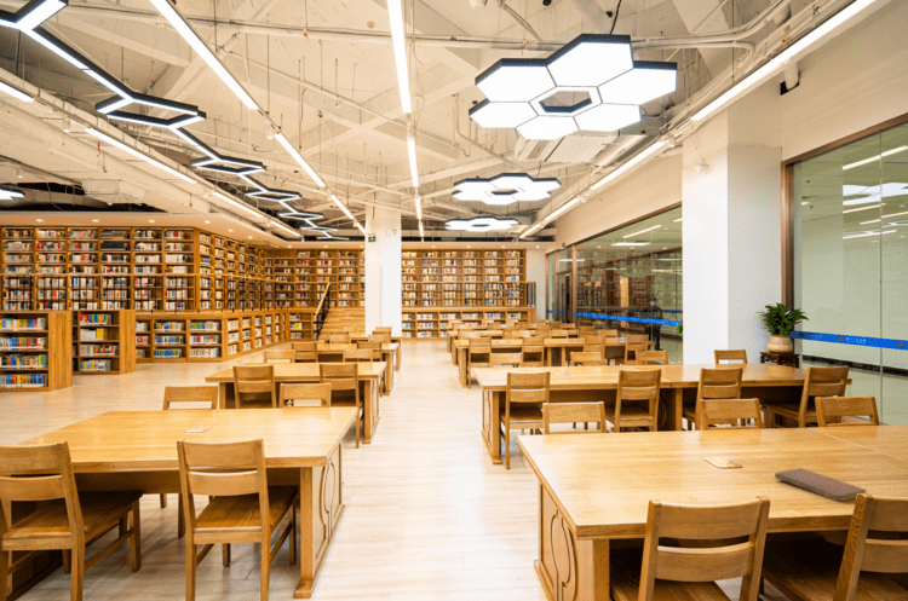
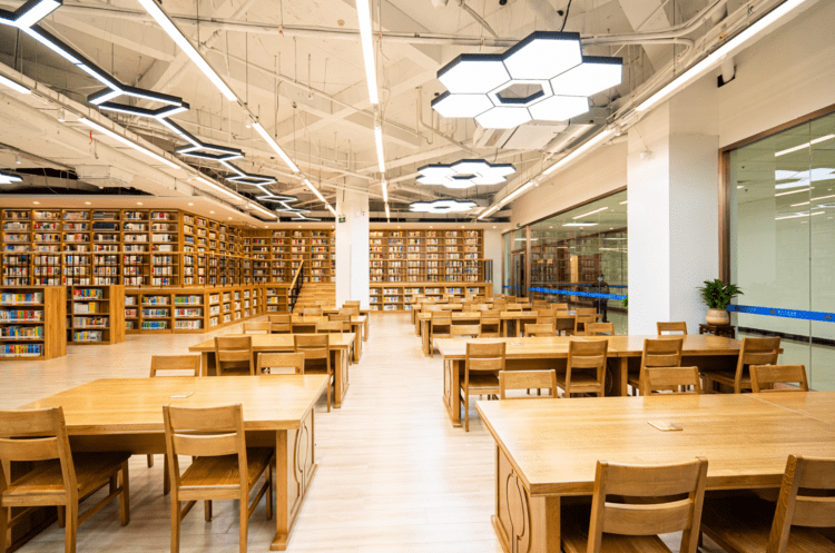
- notebook (818, 484)
